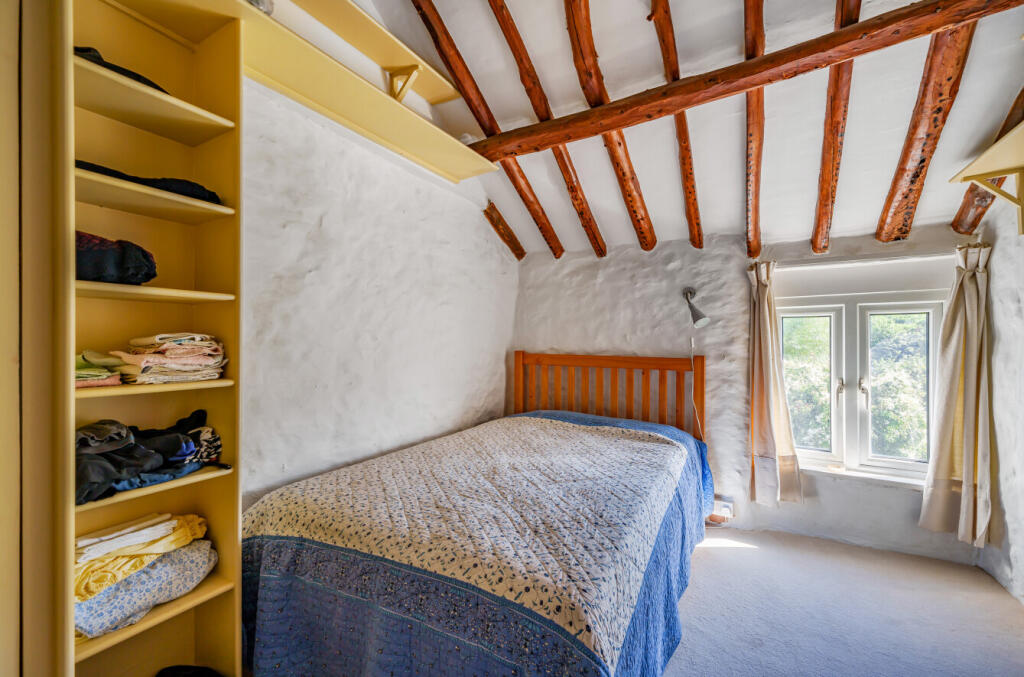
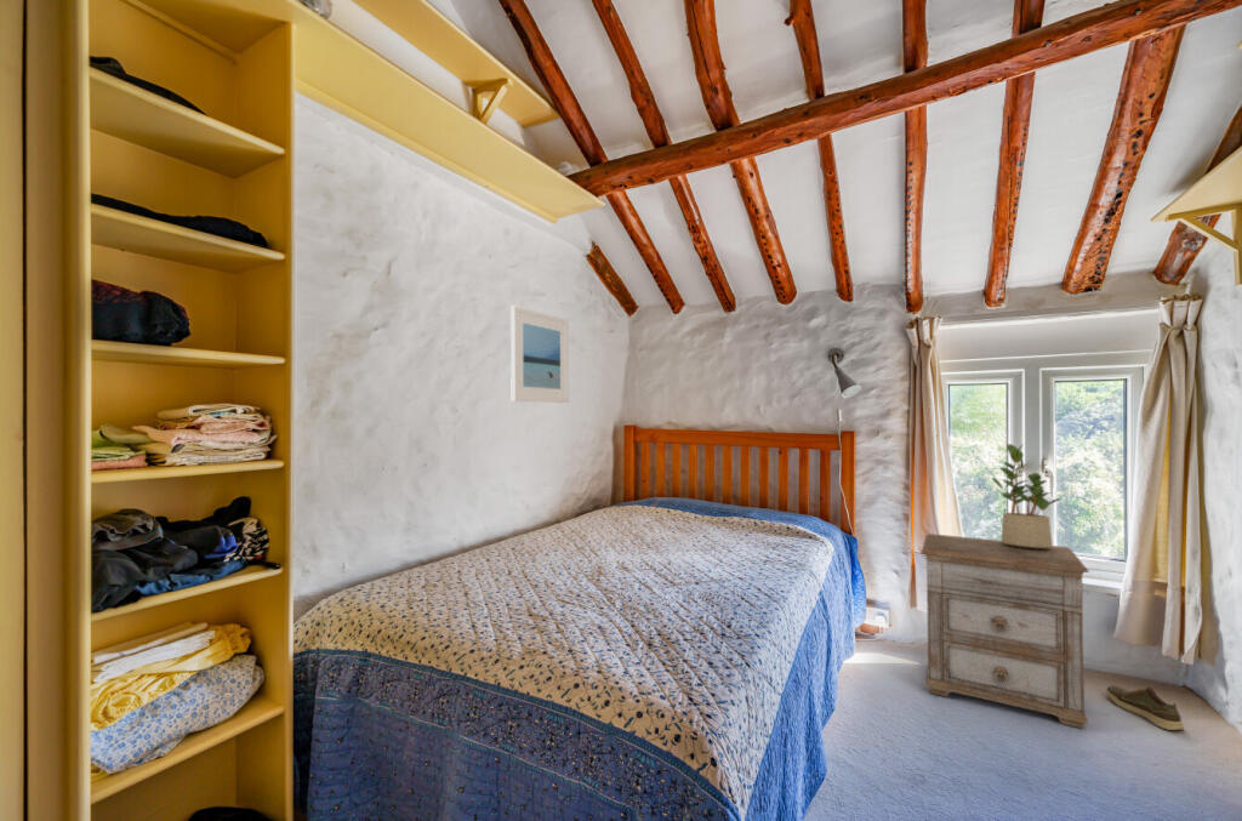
+ potted plant (1030, 496)
+ nightstand (997, 620)
+ shoe (1144, 699)
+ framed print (541, 357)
